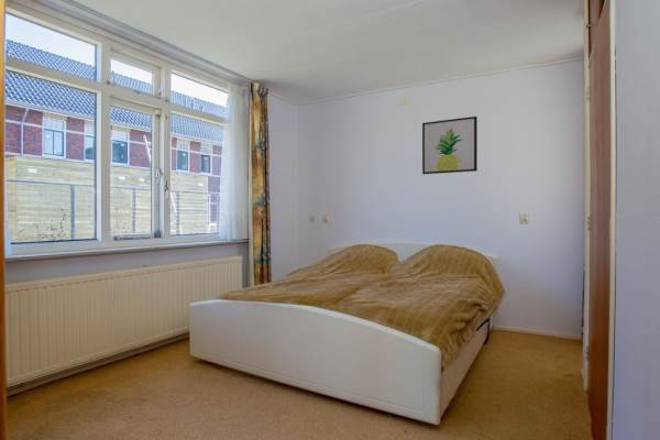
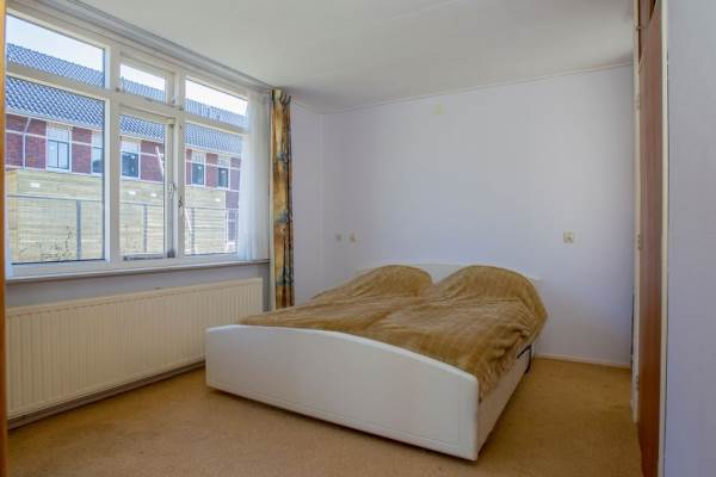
- wall art (449, 146)
